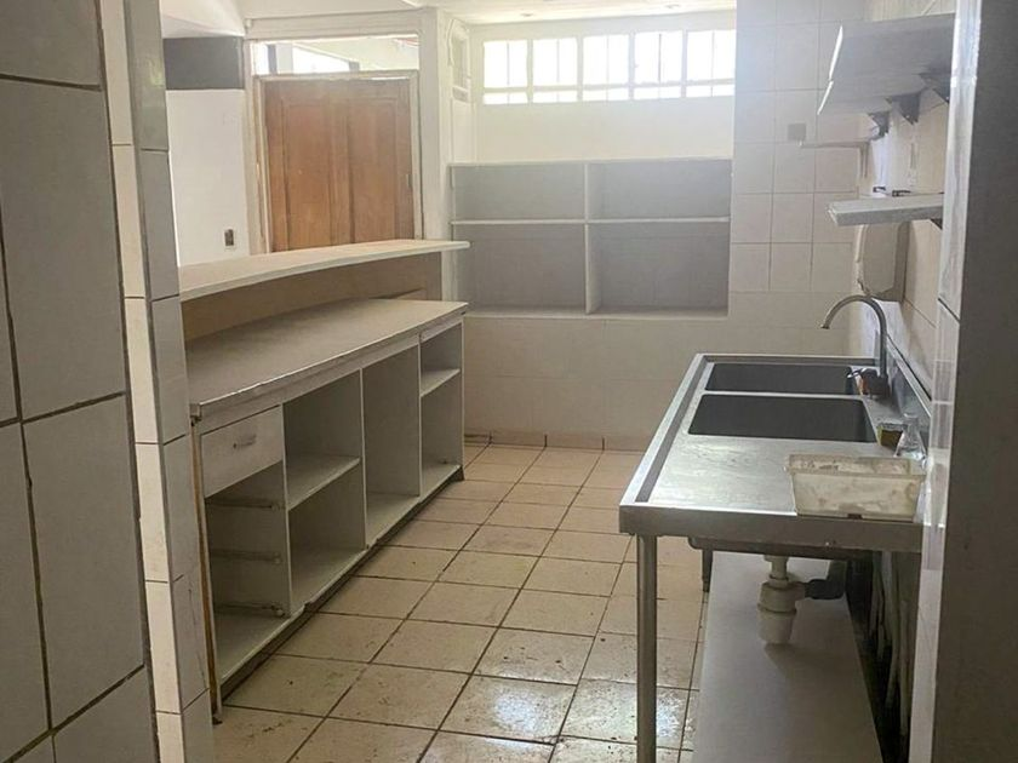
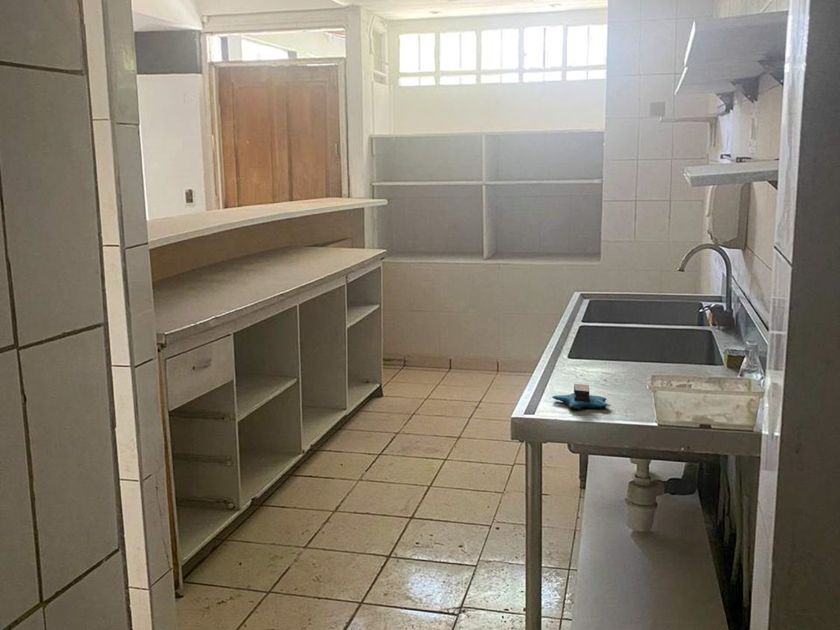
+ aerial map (582, 395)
